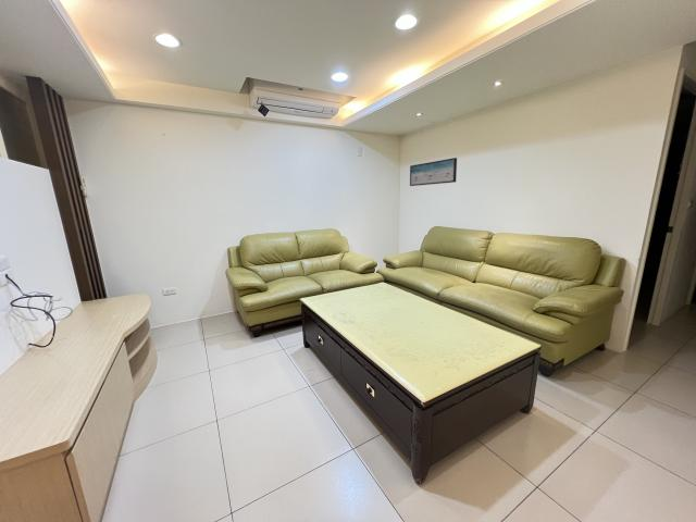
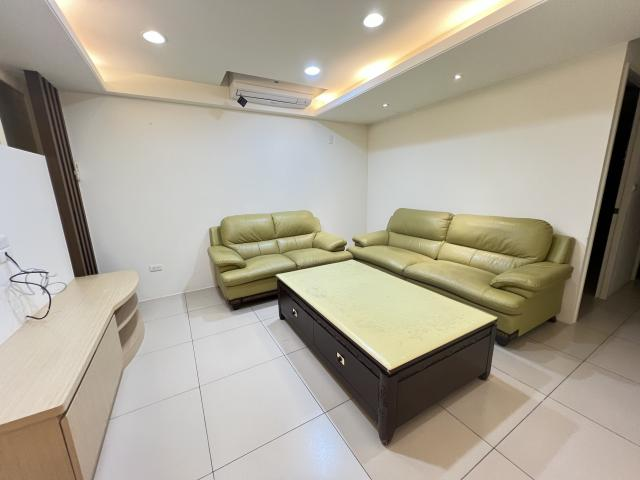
- wall art (431, 173)
